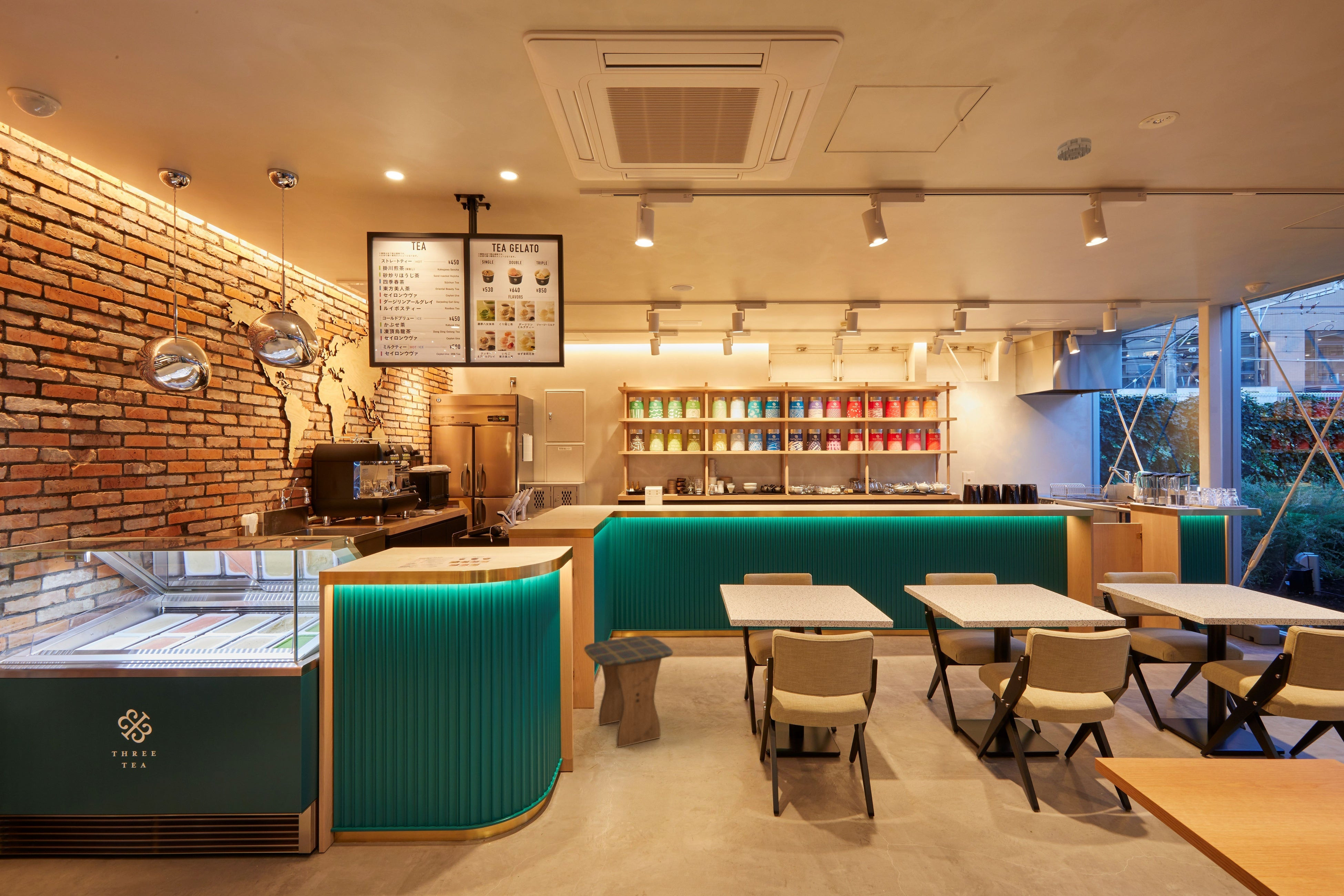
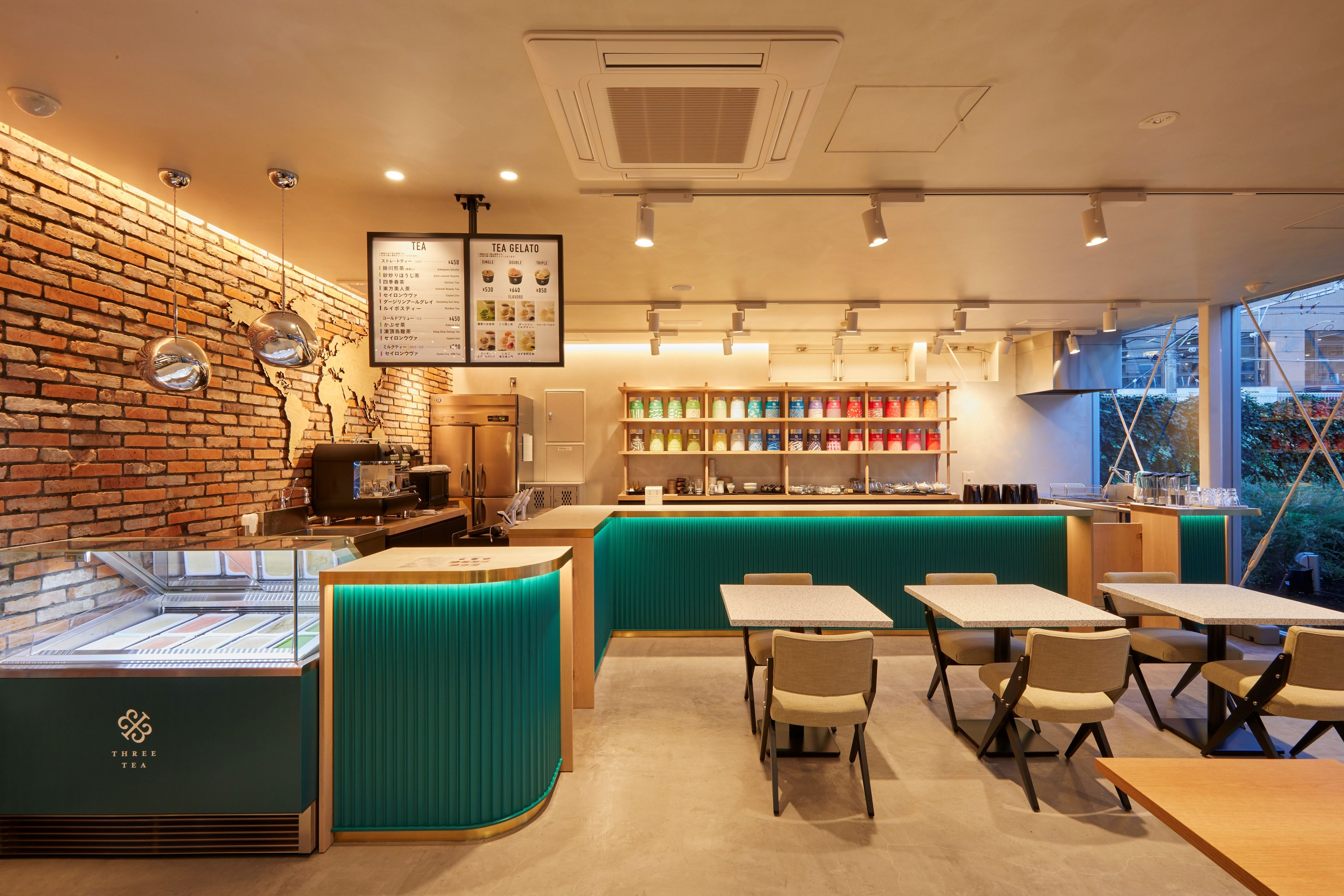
- stool (628, 689)
- smoke detector (1074, 149)
